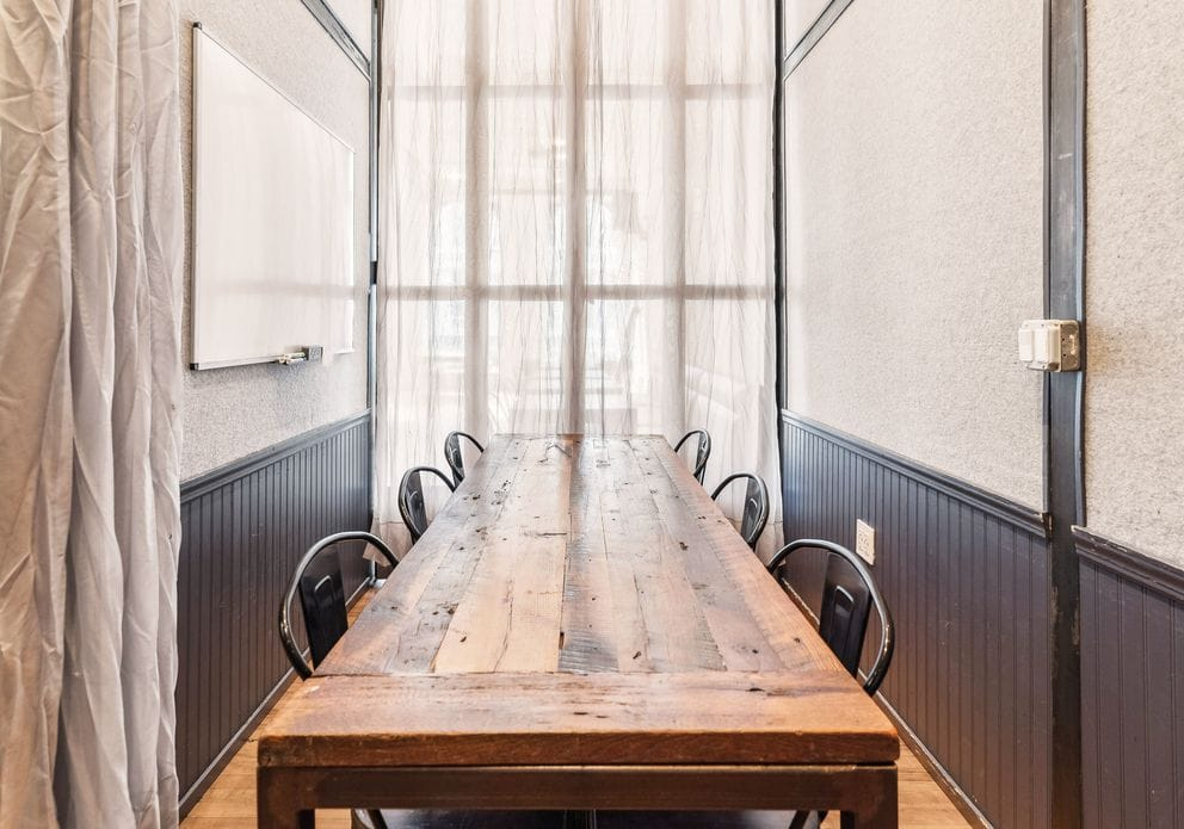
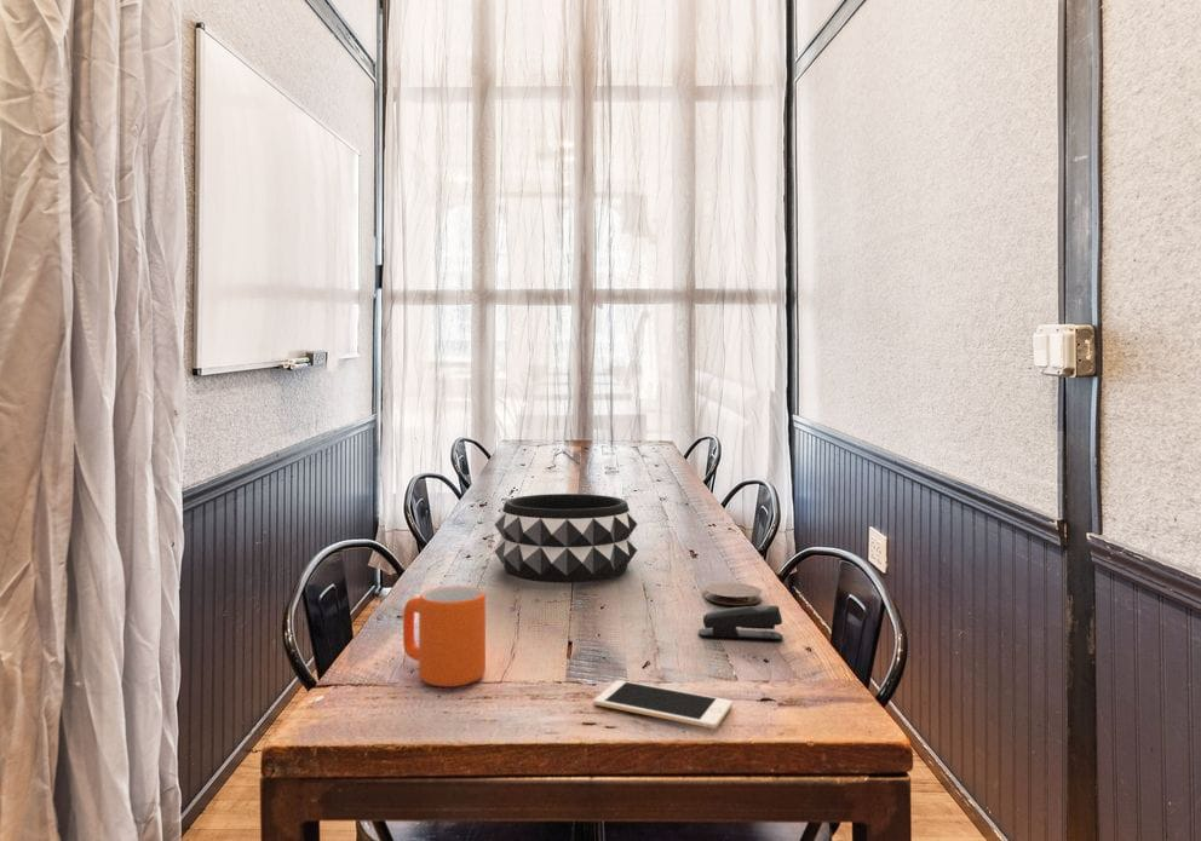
+ mug (441, 635)
+ cell phone (662, 702)
+ stapler (740, 620)
+ coaster (732, 593)
+ decorative bowl (565, 535)
